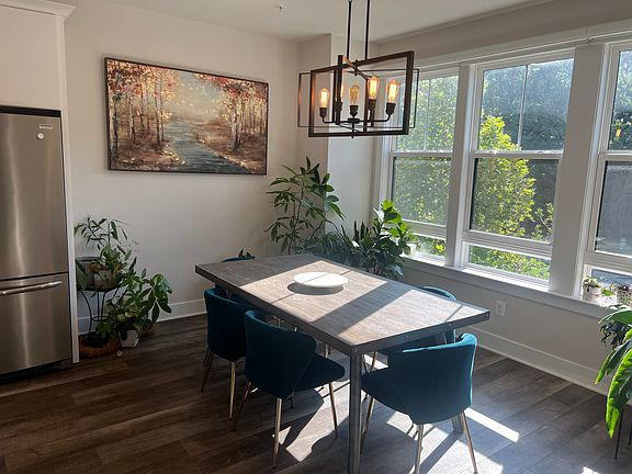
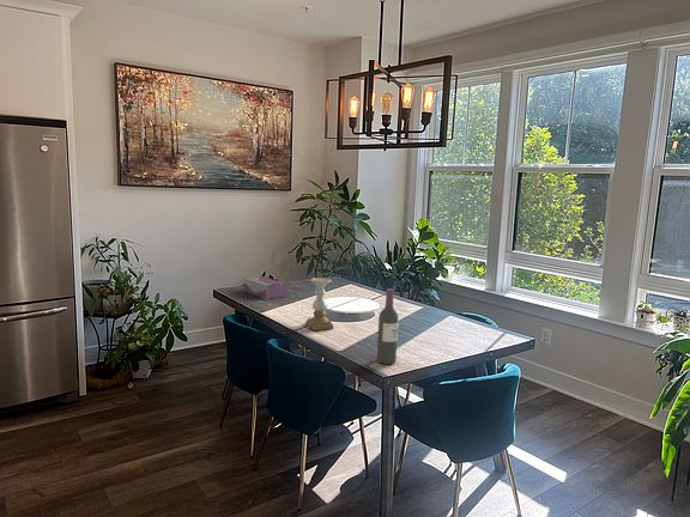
+ wine bottle (388, 326)
+ candle holder (320, 303)
+ tissue box (265, 286)
